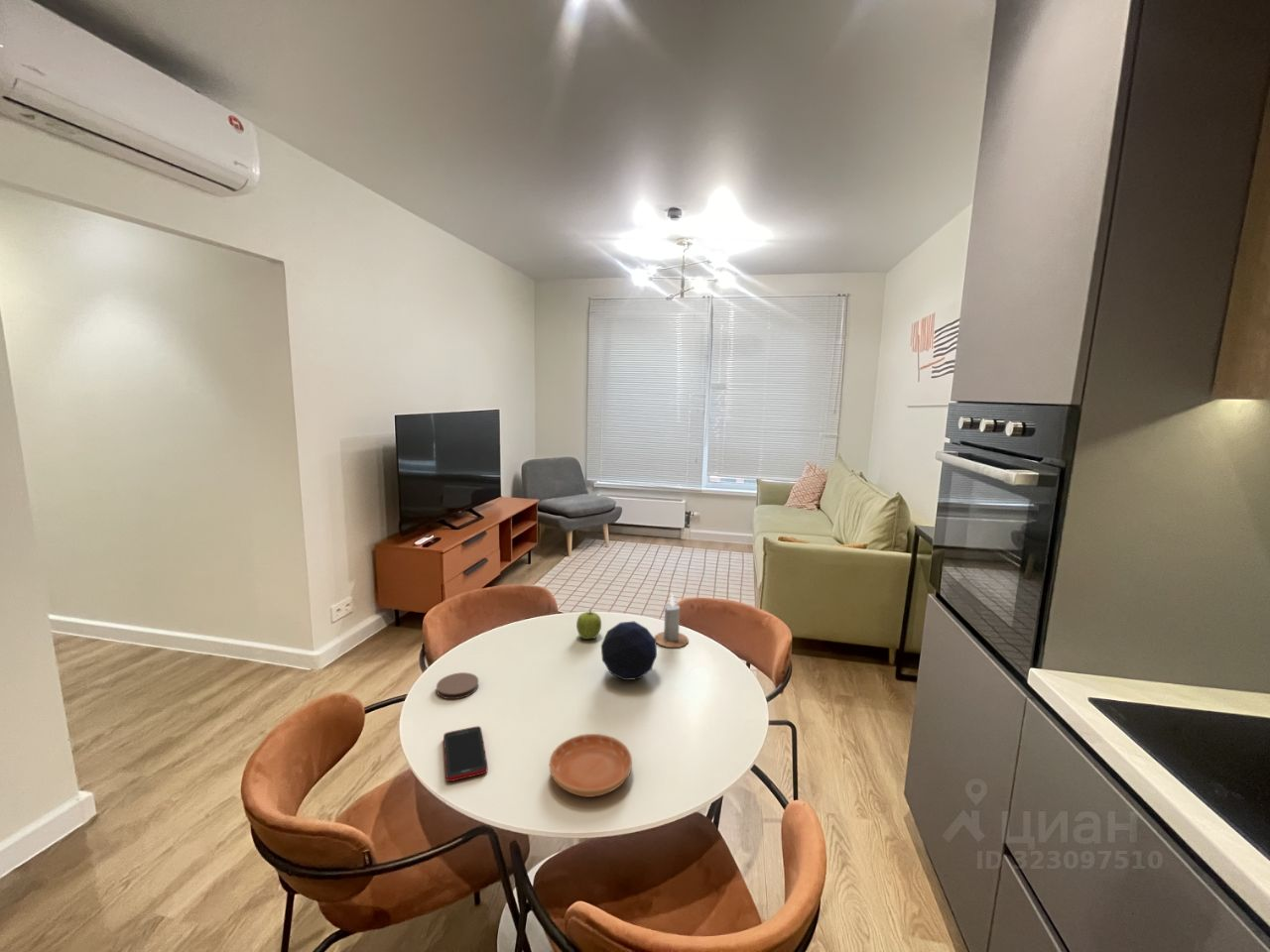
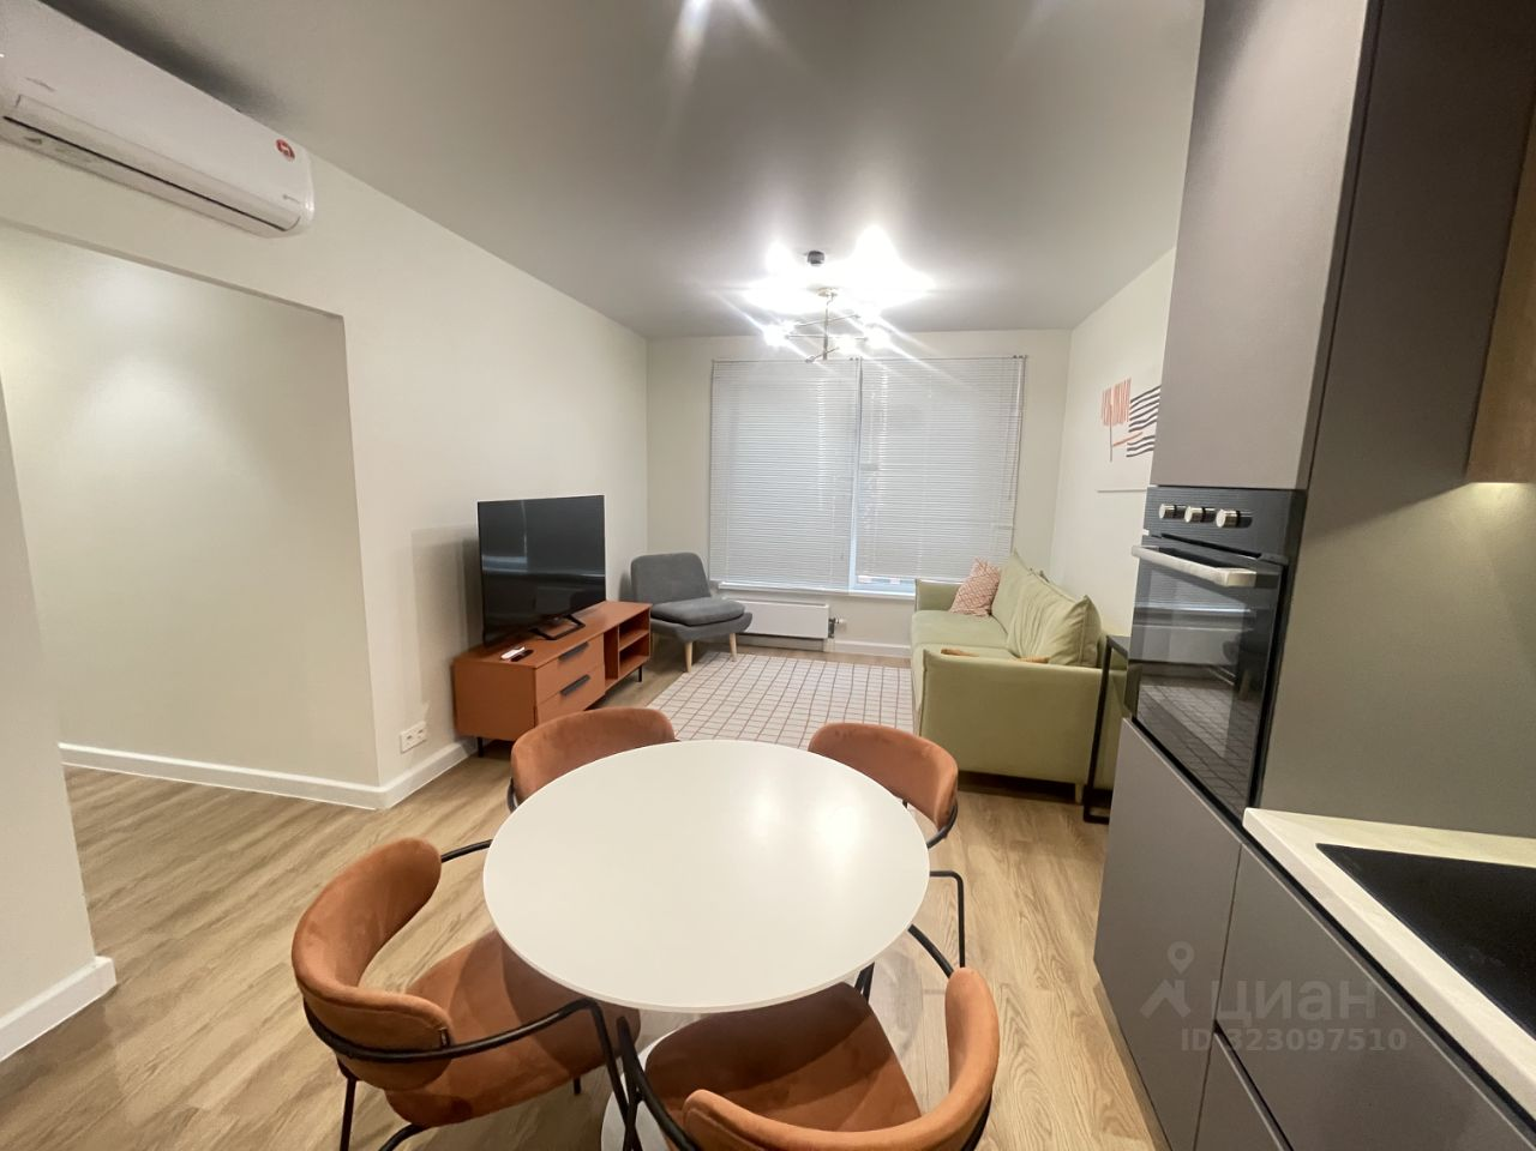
- saucer (590, 766)
- candle (672, 616)
- cell phone (464, 752)
- decorative orb (629, 650)
- coaster (457, 685)
- fruit (588, 624)
